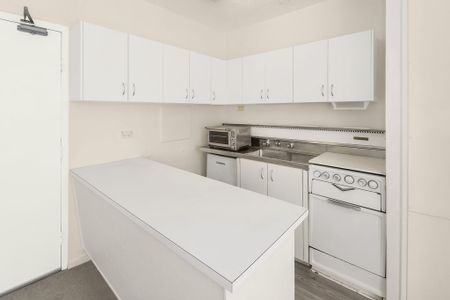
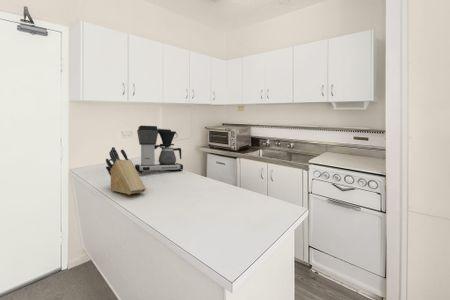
+ coffee maker (160, 147)
+ knife block (124, 169)
